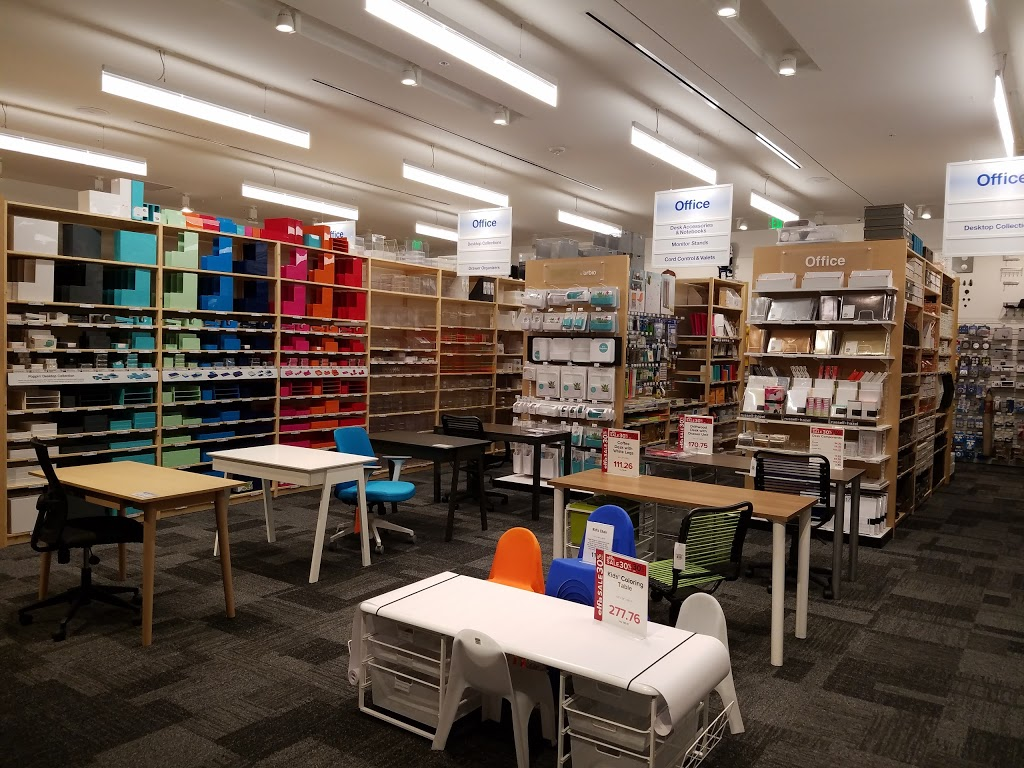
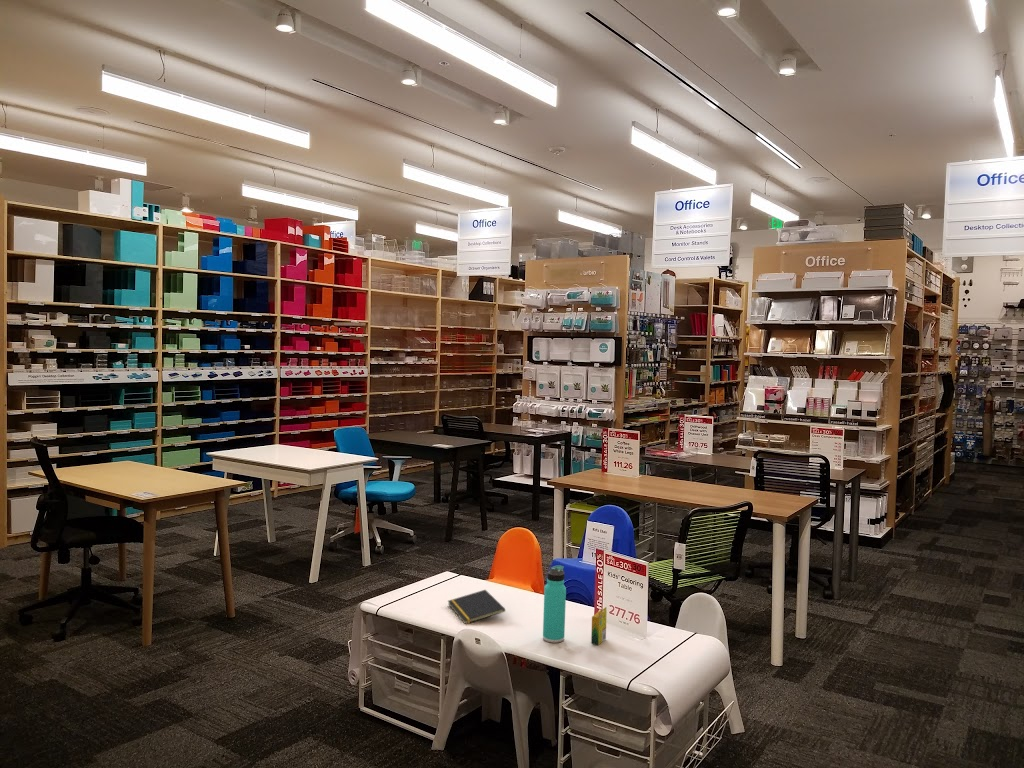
+ thermos bottle (554, 602)
+ crayon box (599, 624)
+ notepad (475, 606)
